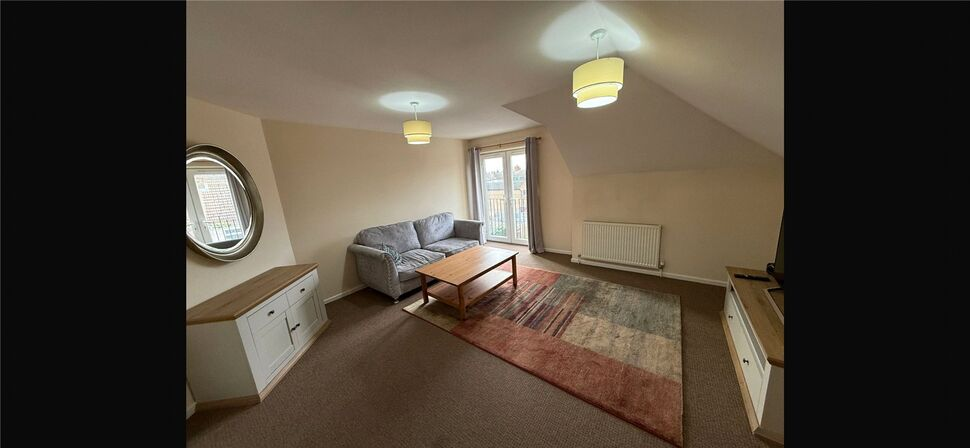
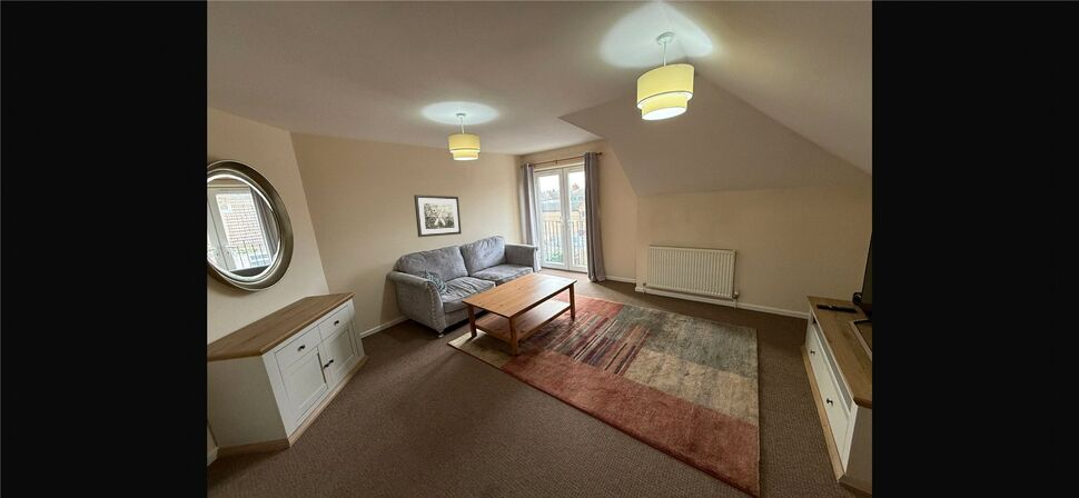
+ wall art (438, 216)
